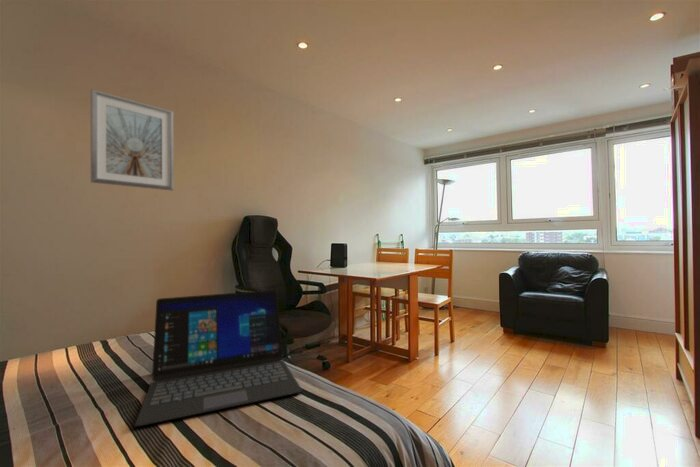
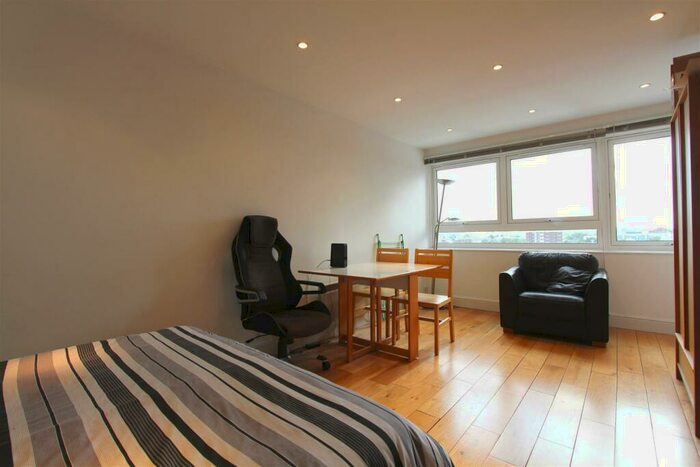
- laptop (223, 341)
- picture frame (135, 144)
